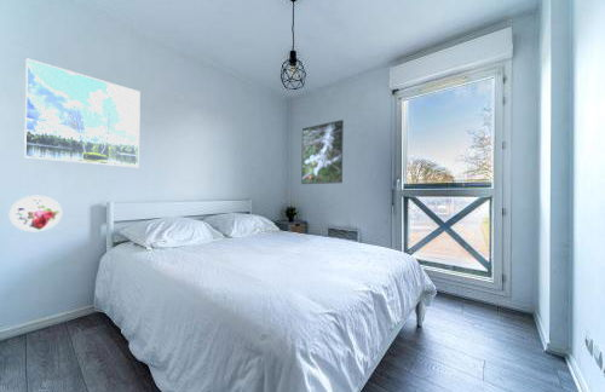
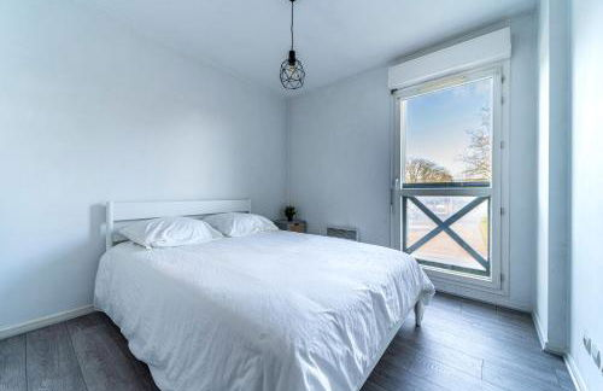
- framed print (90, 120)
- decorative plate (36, 213)
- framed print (321, 154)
